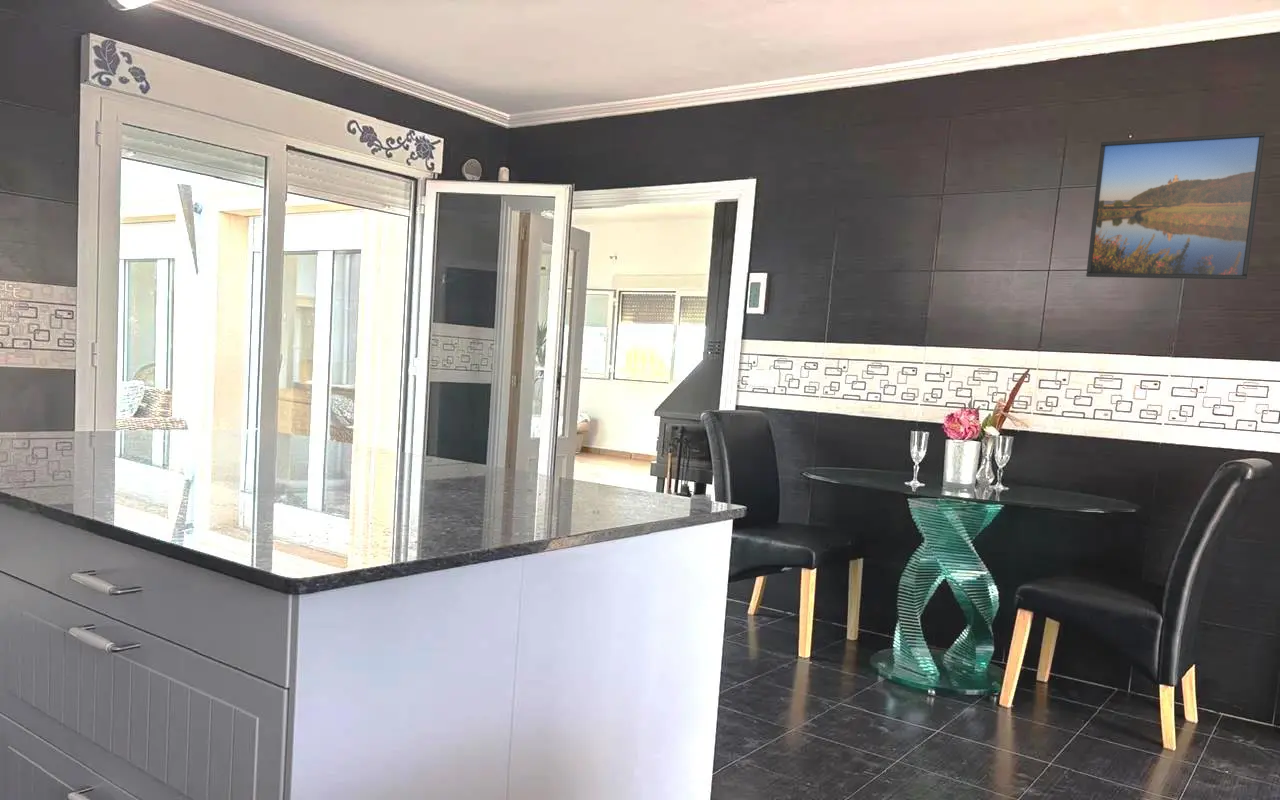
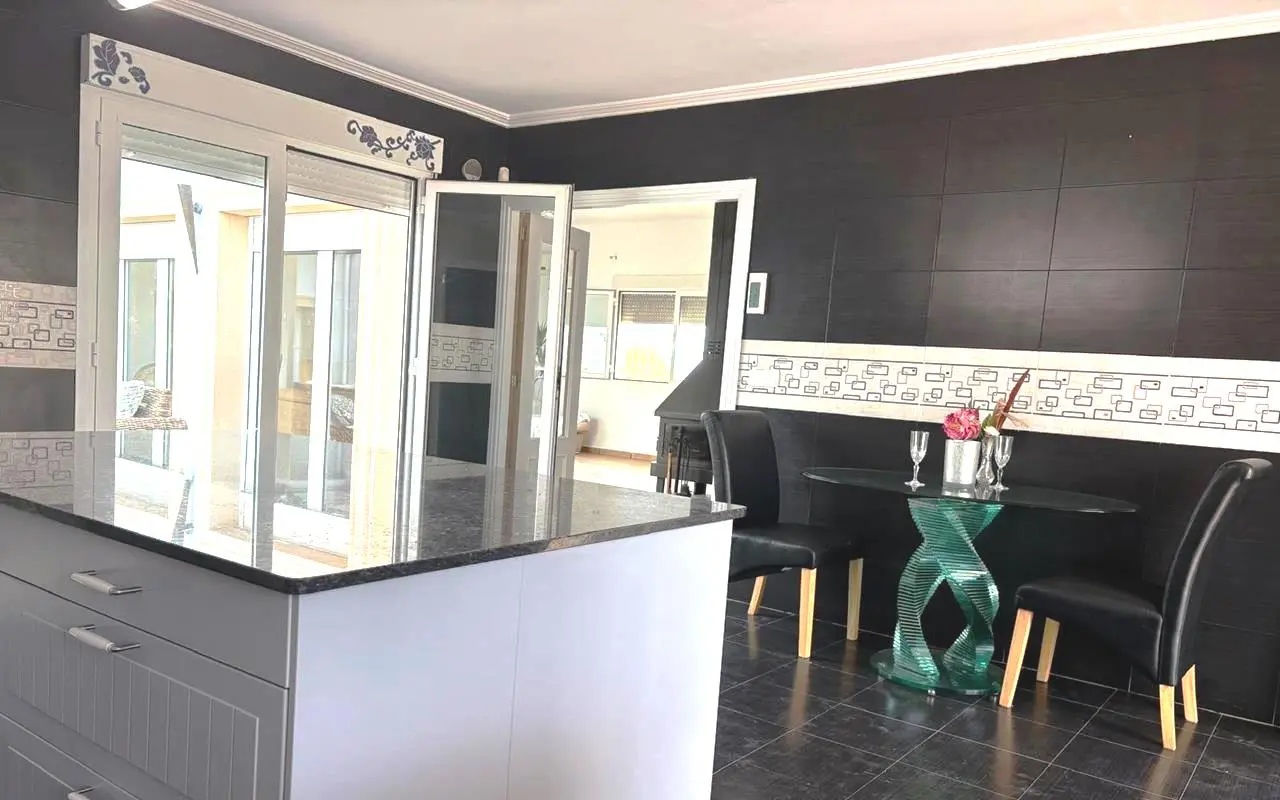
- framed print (1171, 208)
